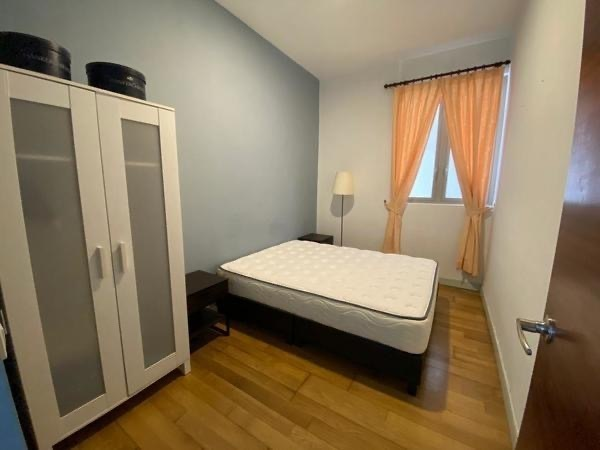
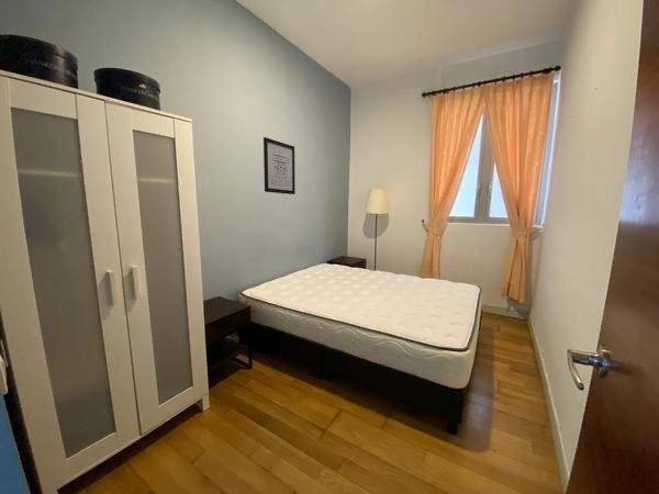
+ wall art (280, 168)
